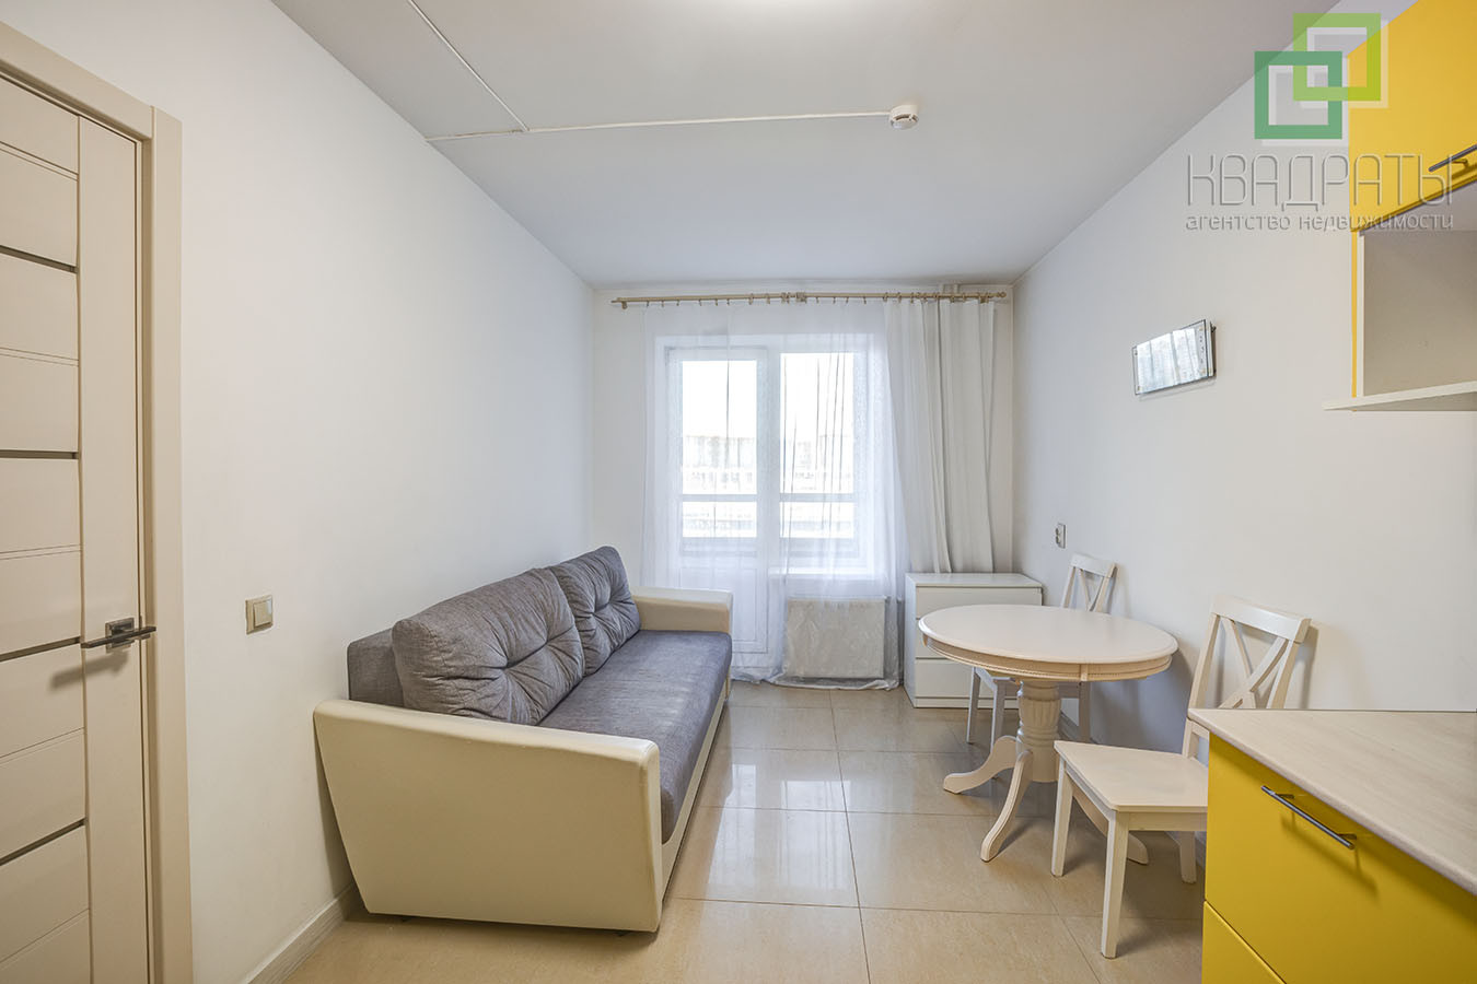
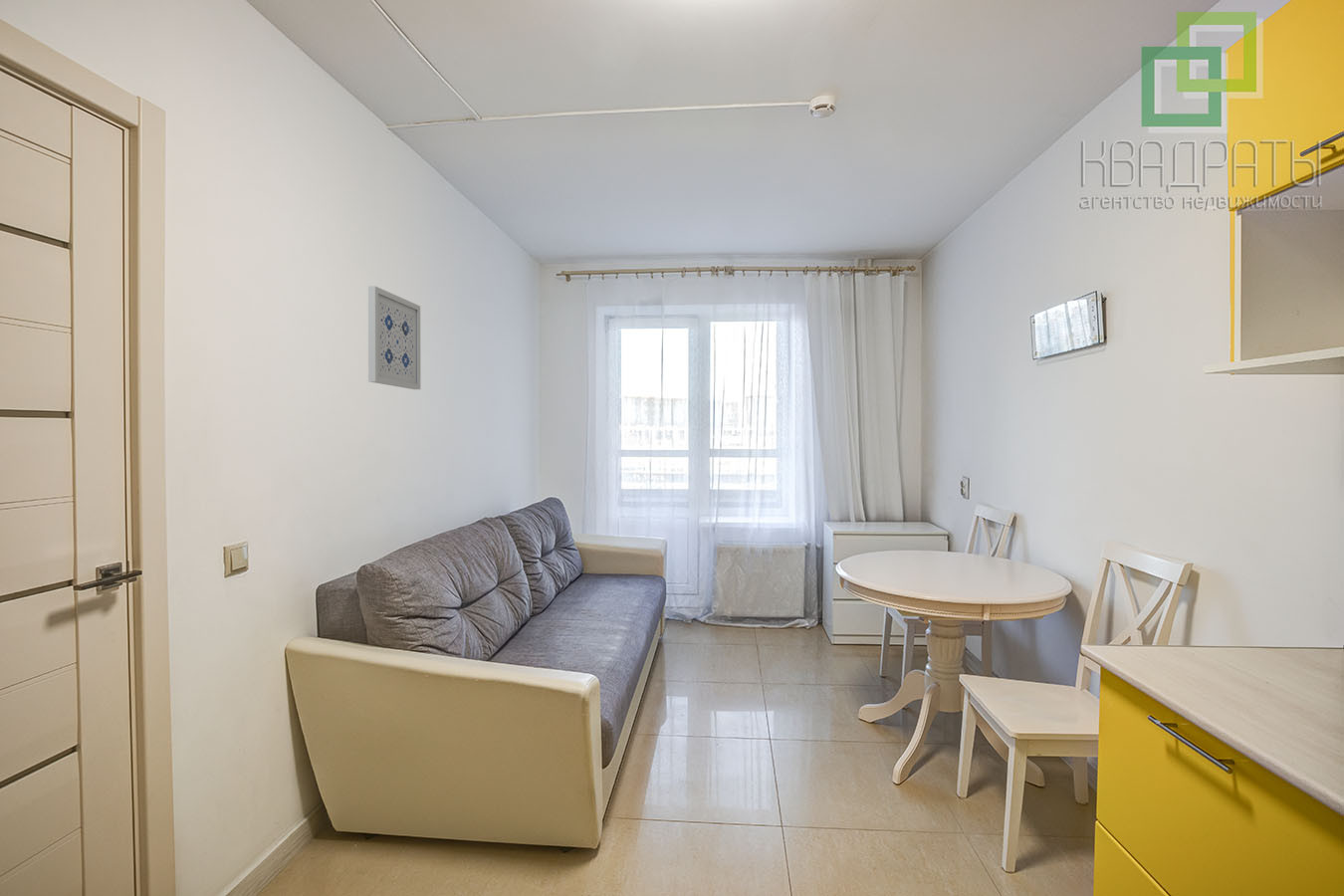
+ wall art (395, 340)
